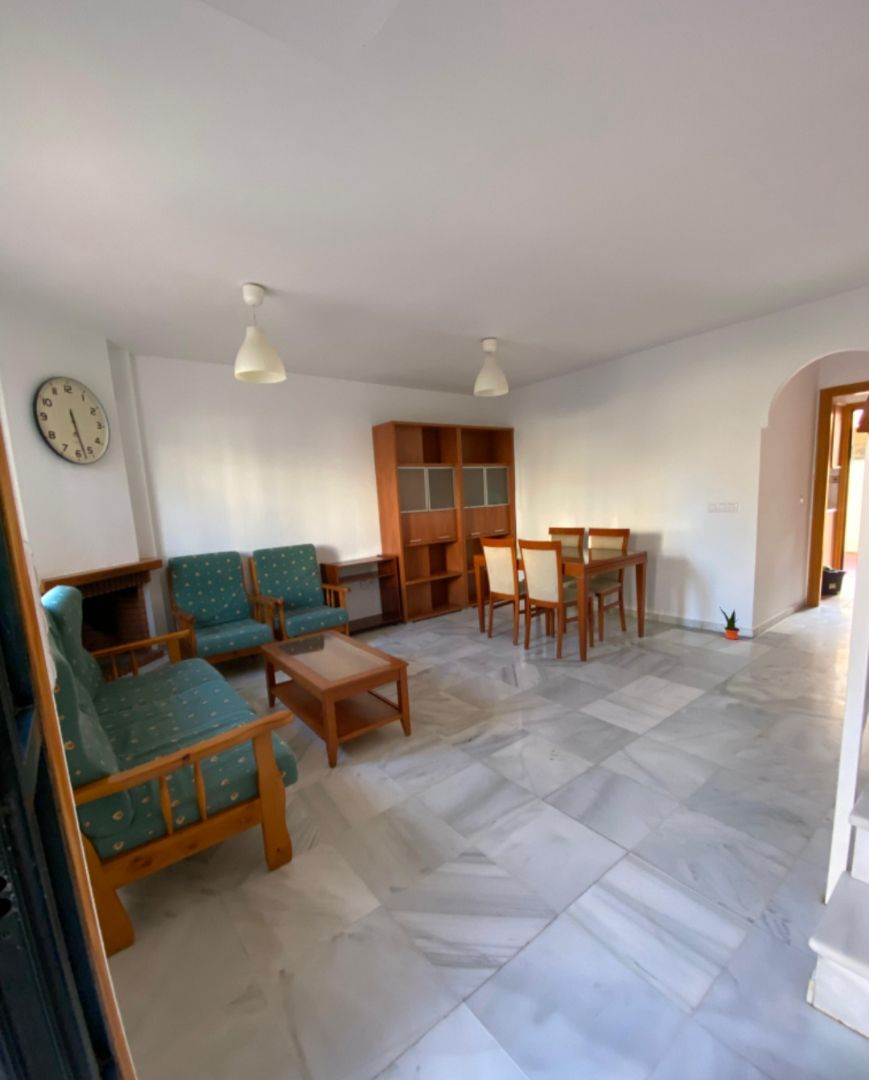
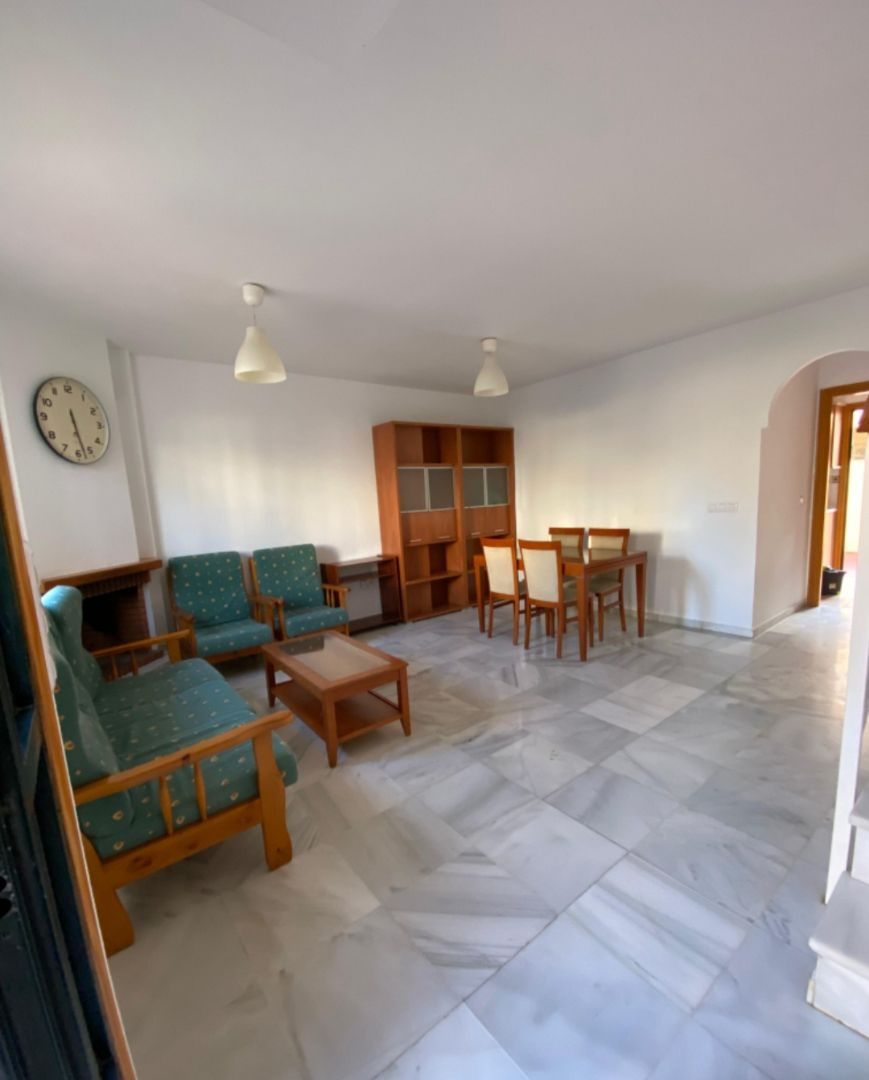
- potted plant (728, 622)
